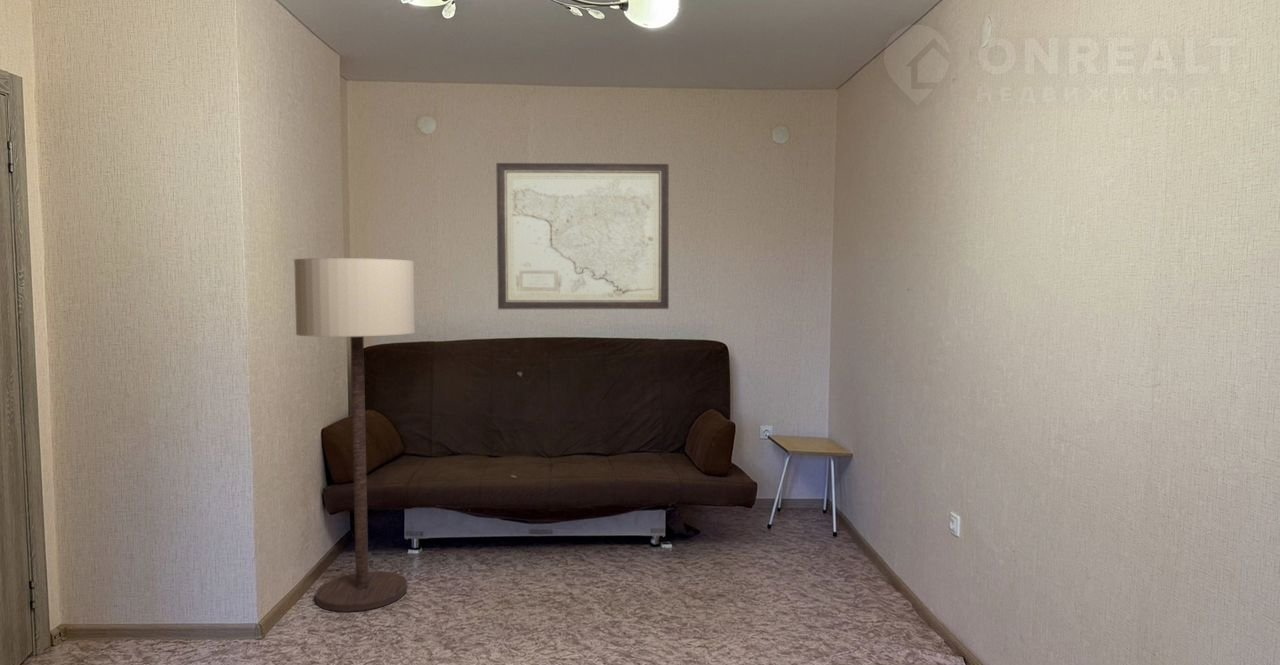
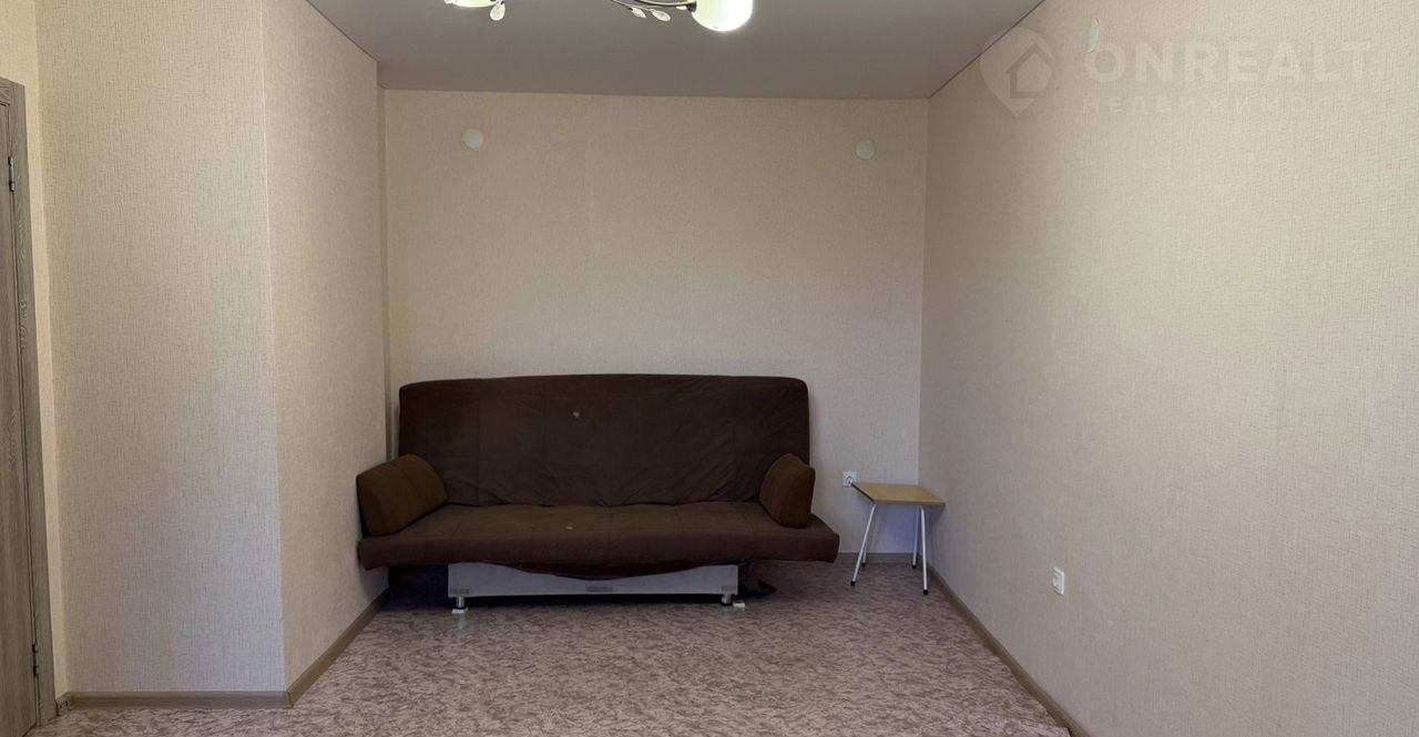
- floor lamp (359, 429)
- wall art (583, 236)
